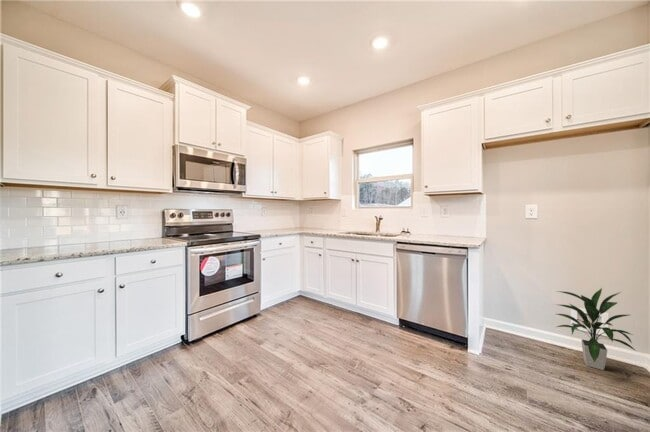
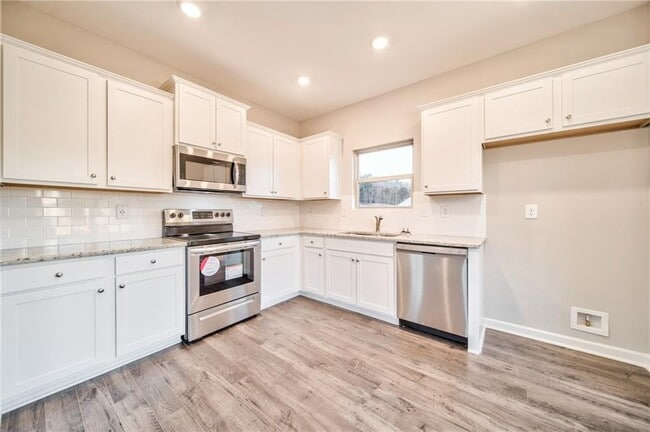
- indoor plant (592, 326)
